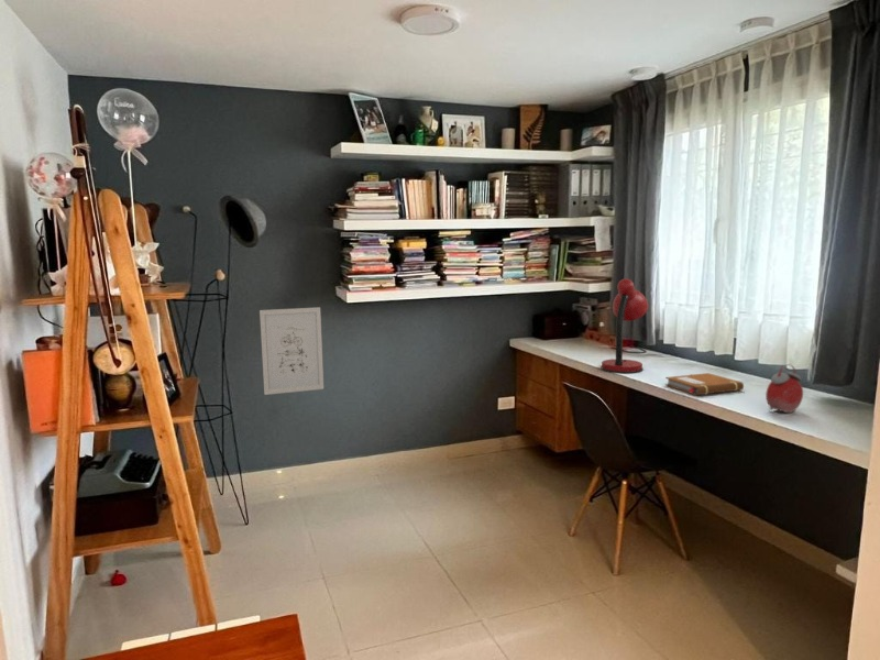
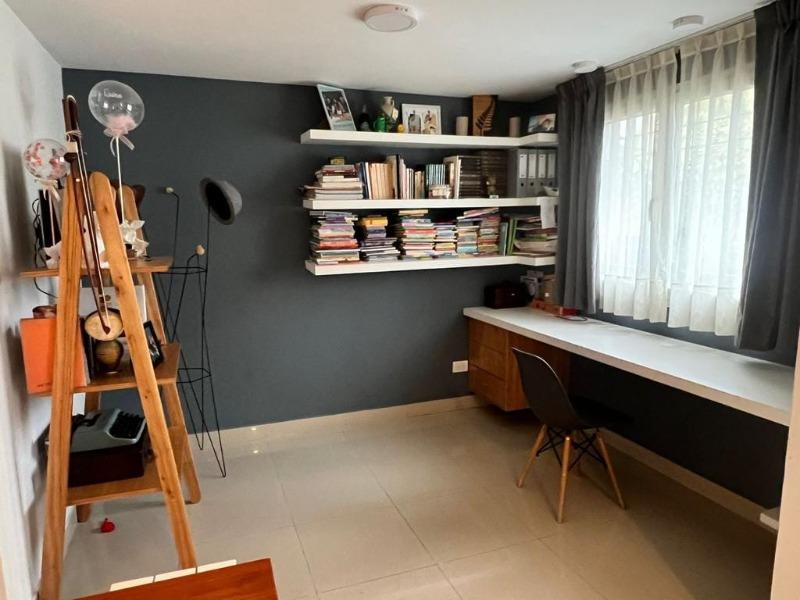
- desk lamp (626, 320)
- notebook (702, 384)
- alarm clock (785, 387)
- wall art (292, 350)
